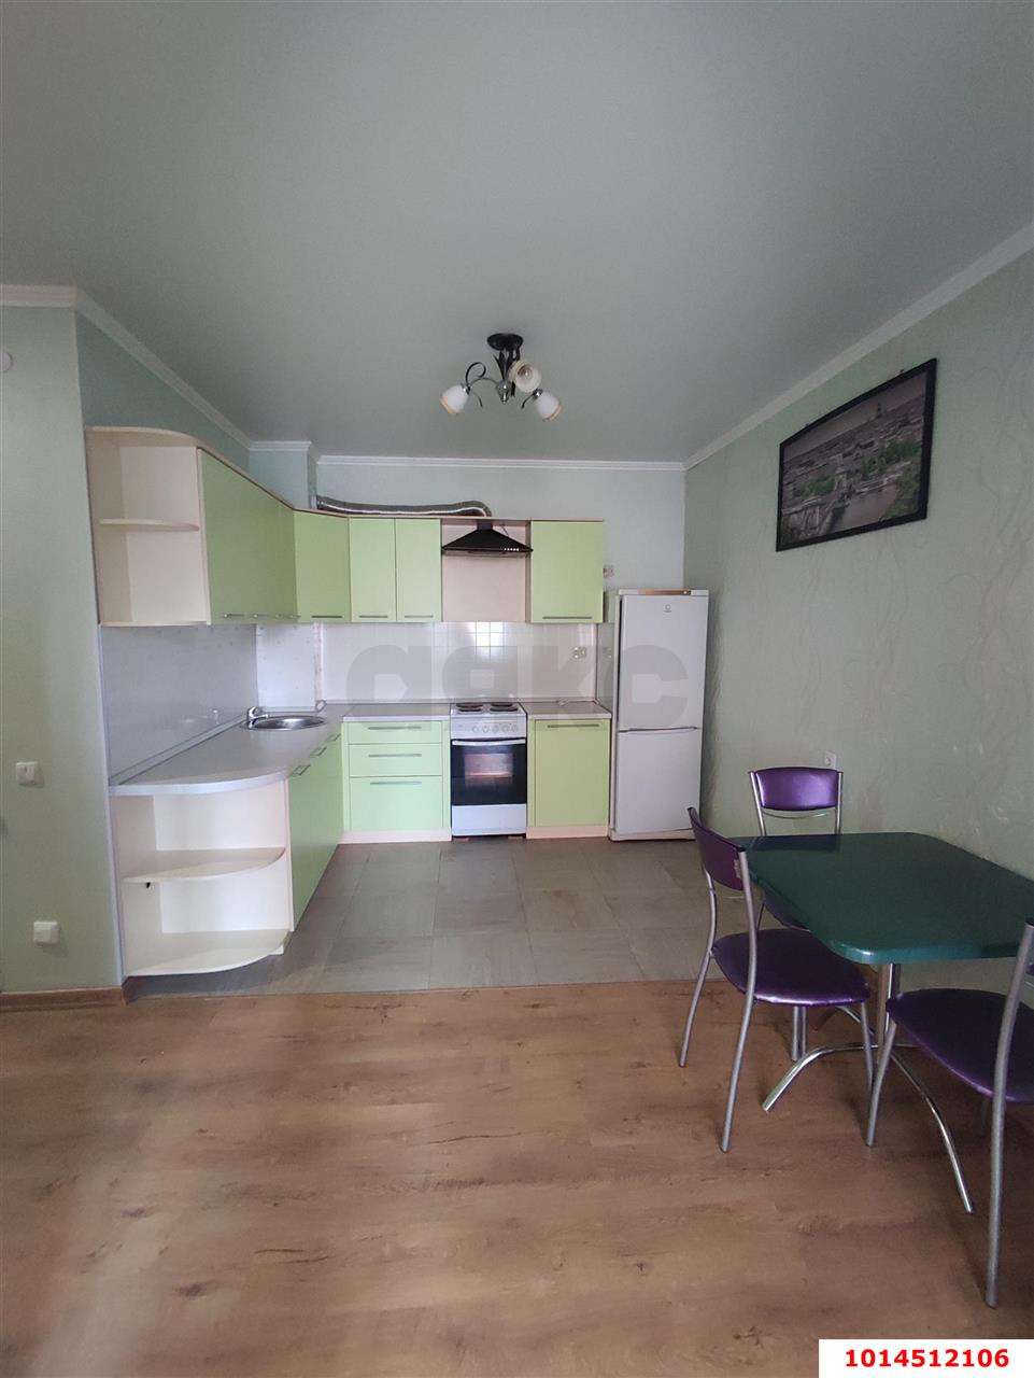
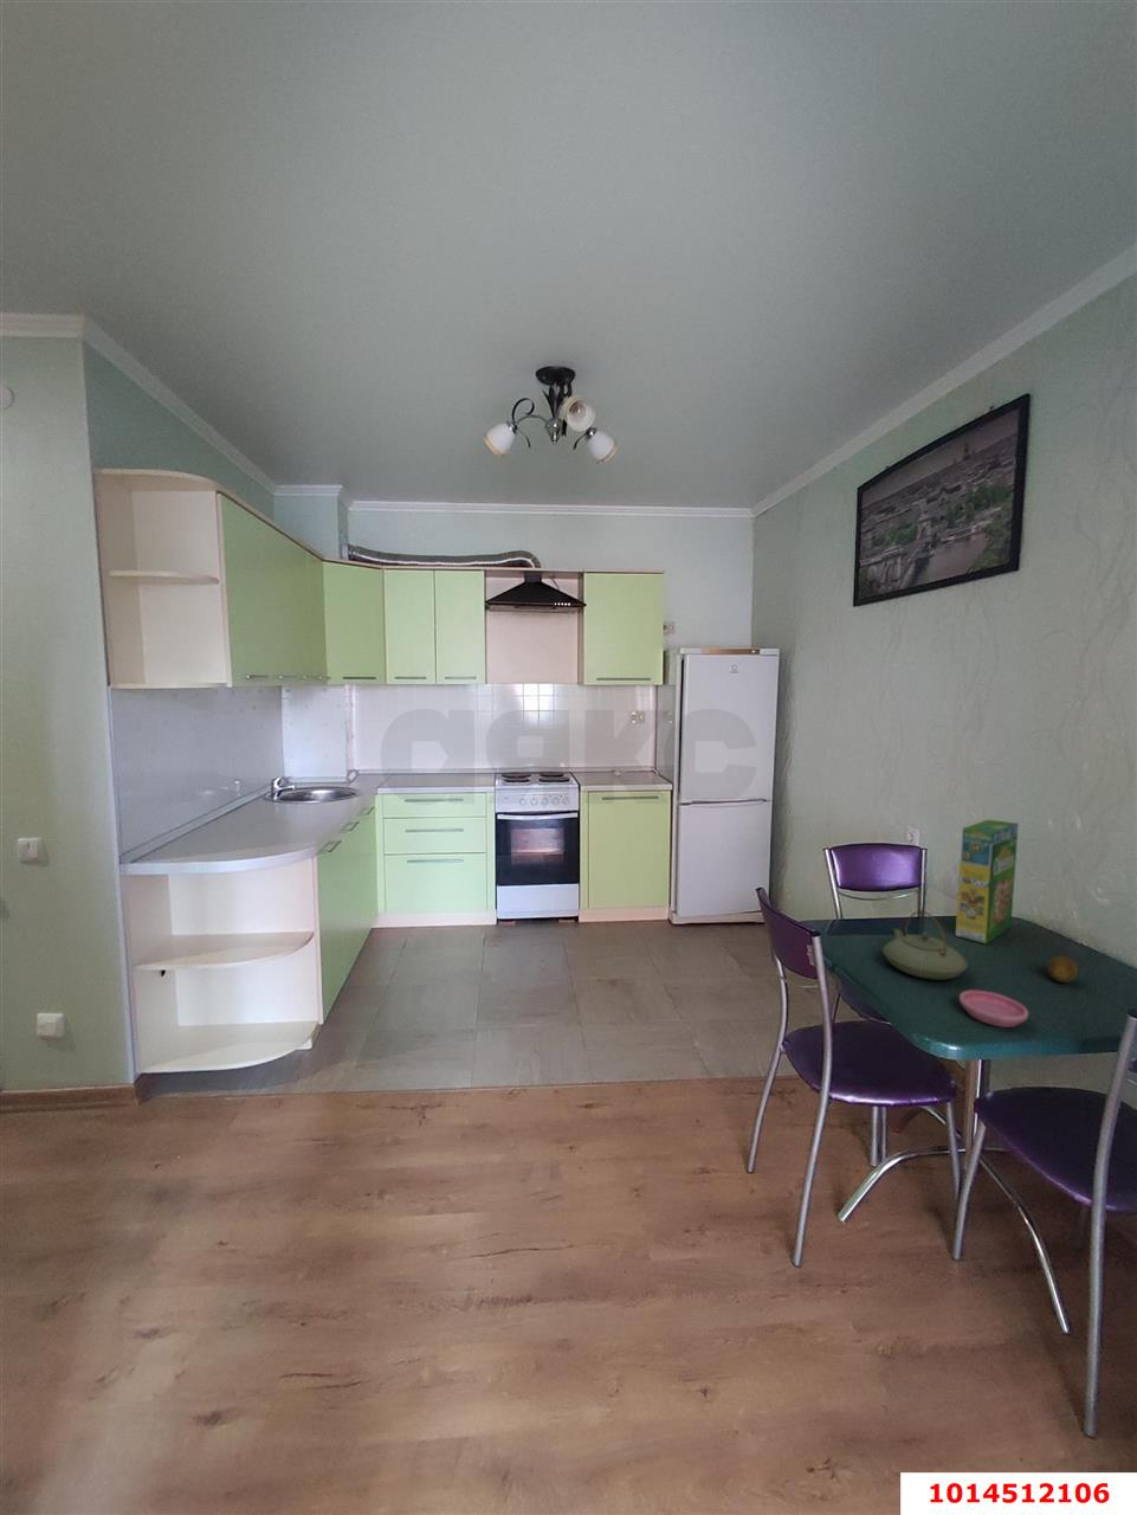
+ saucer (991, 1010)
+ teapot (921, 939)
+ fruit (1063, 968)
+ cereal box (987, 878)
